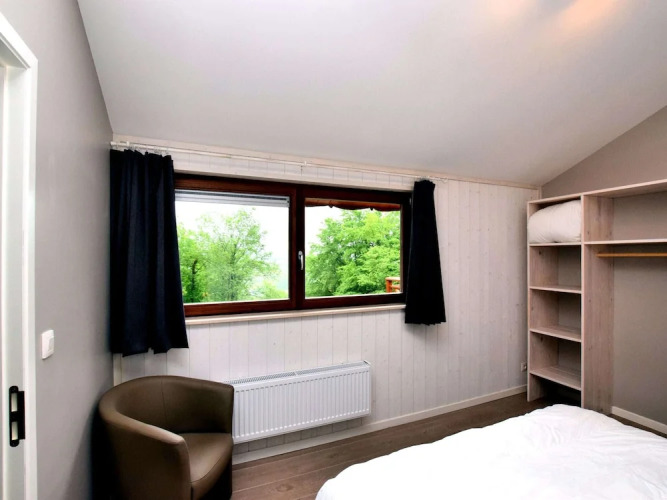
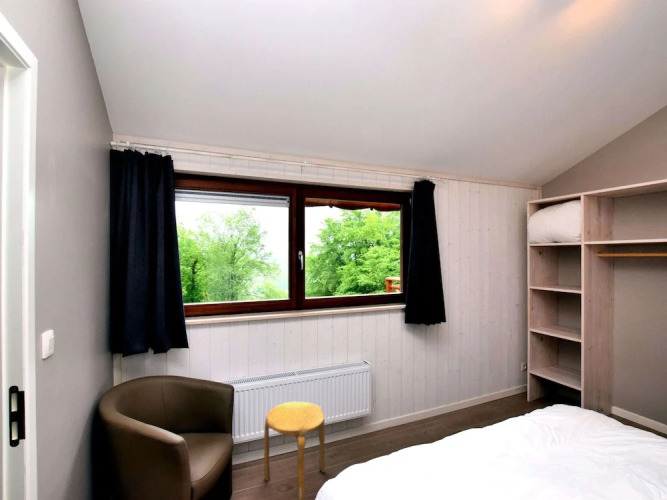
+ stool (299, 449)
